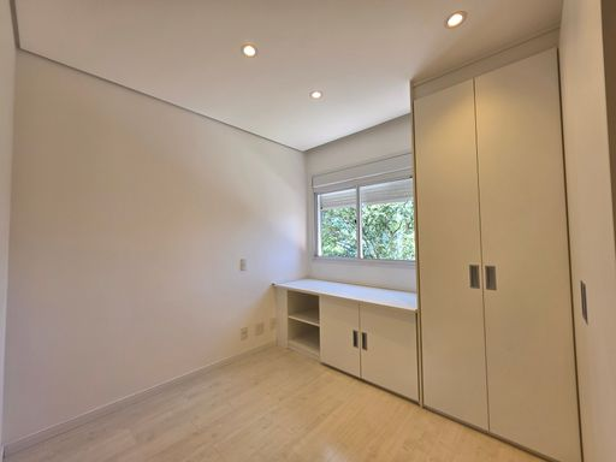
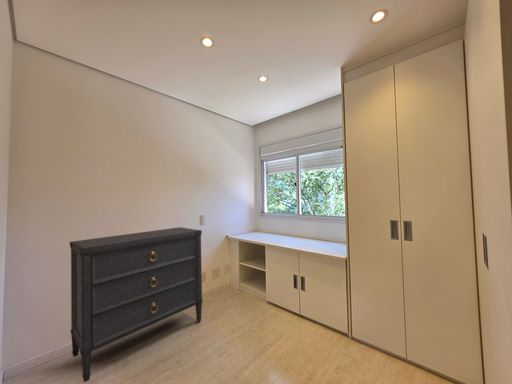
+ dresser (144, 285)
